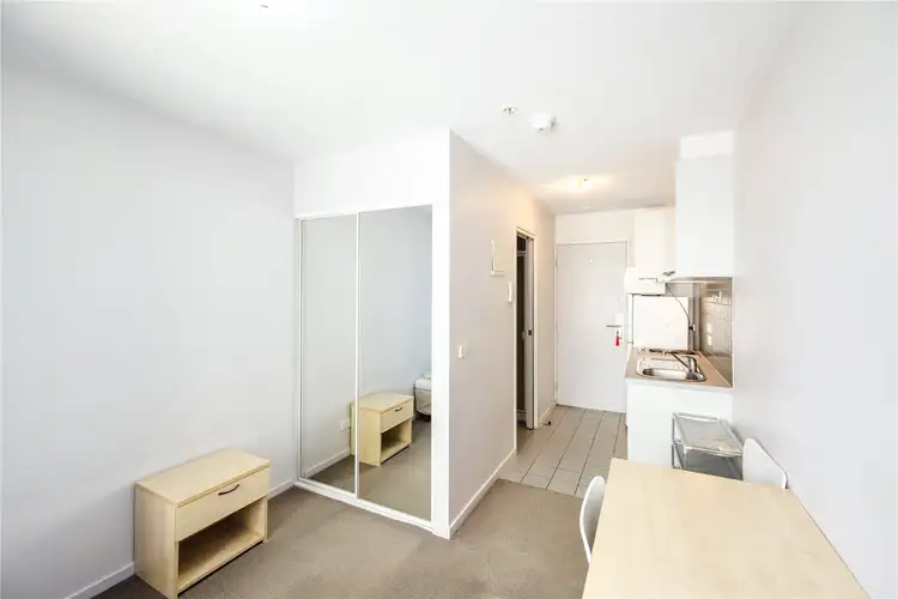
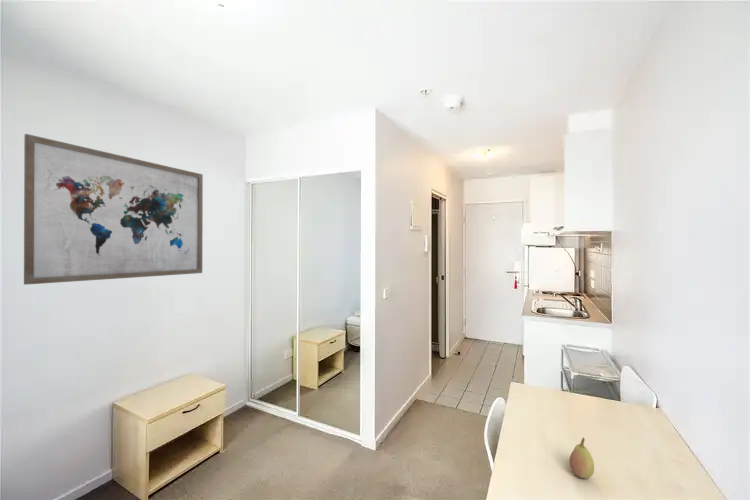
+ fruit (581, 456)
+ wall art (131, 218)
